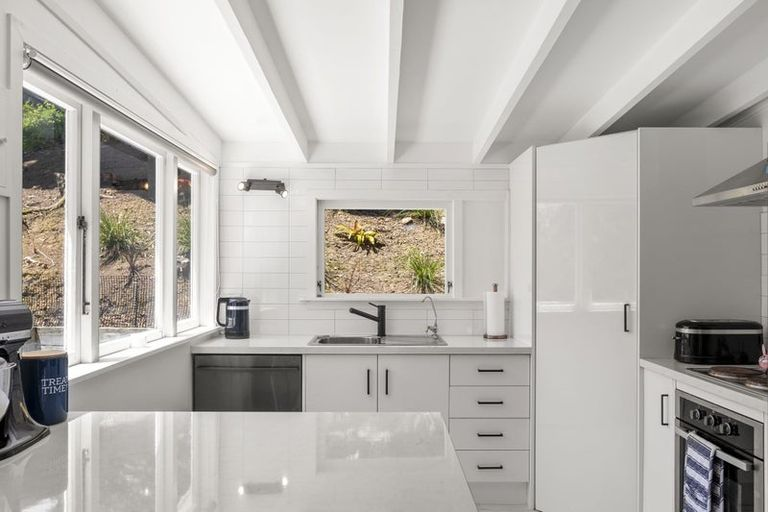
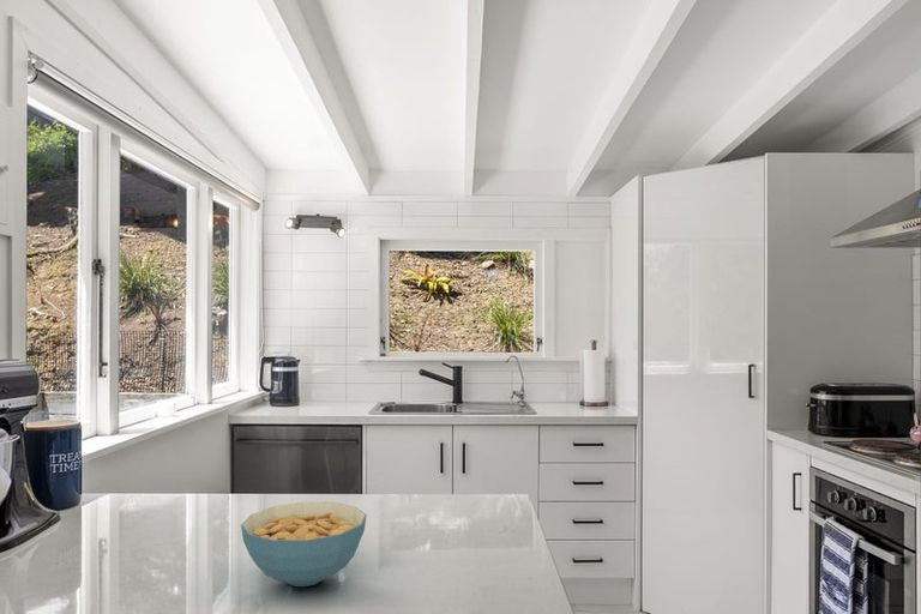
+ cereal bowl (305, 548)
